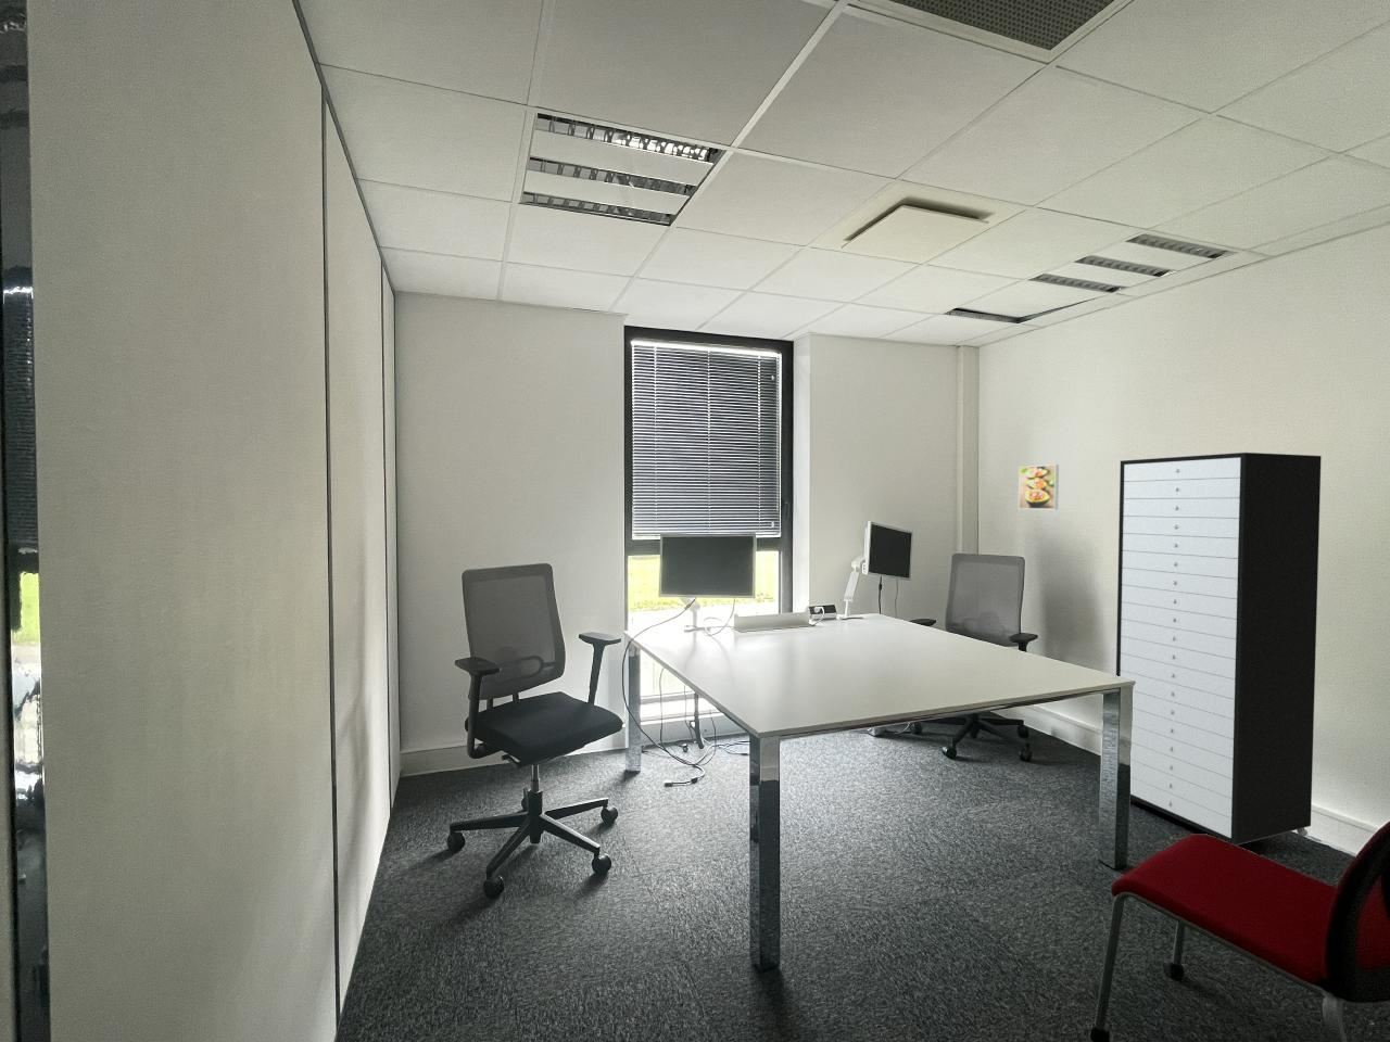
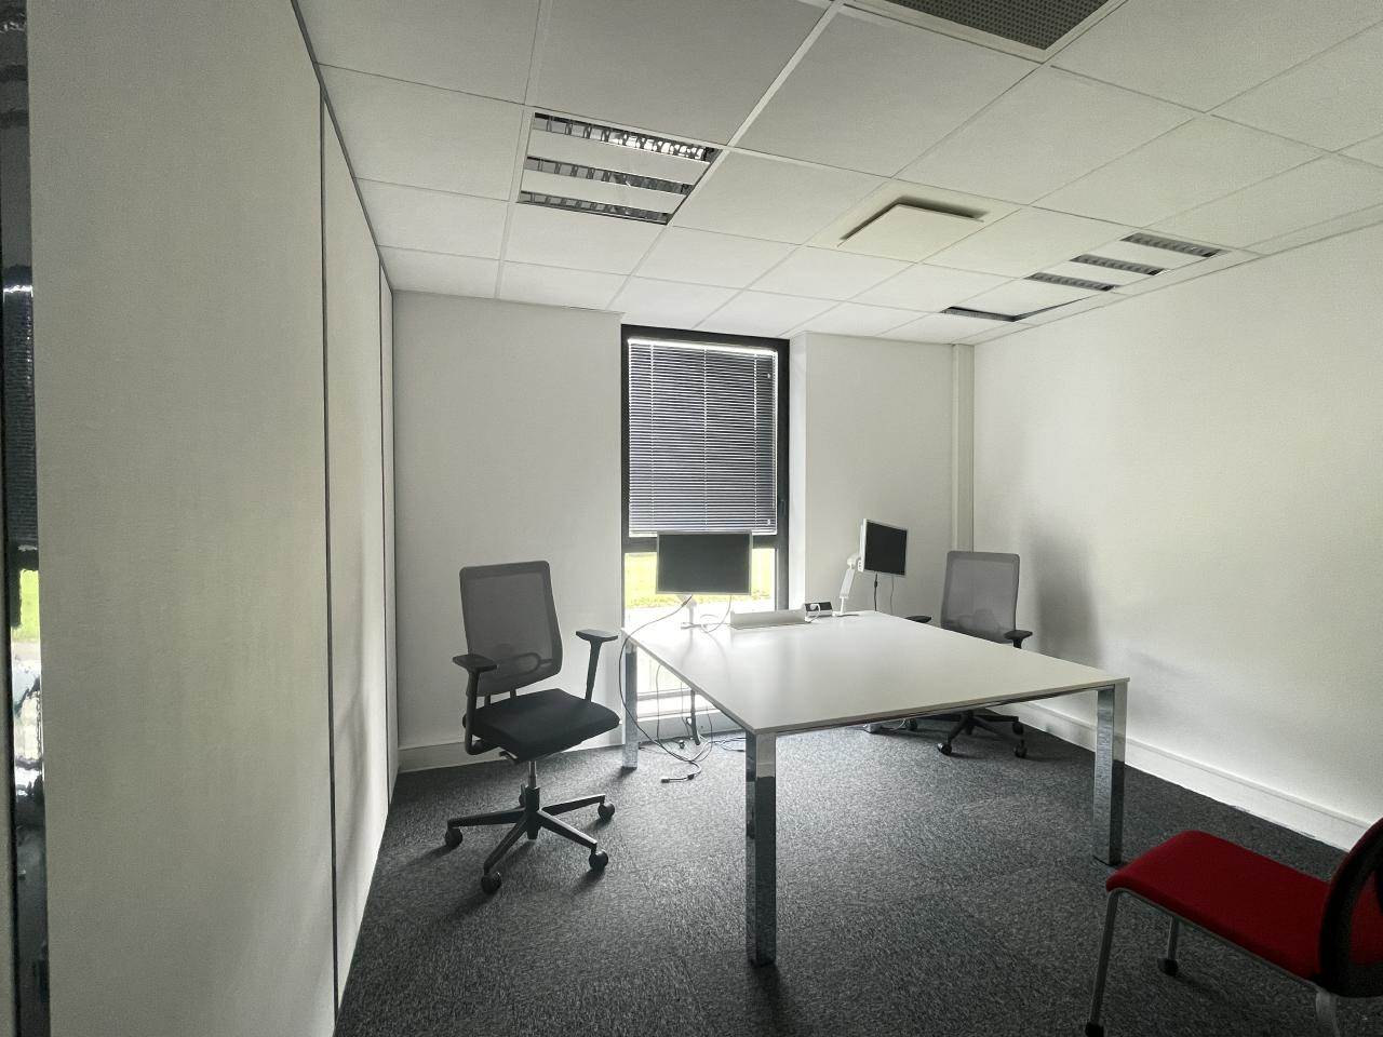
- storage cabinet (1209, 639)
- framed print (1038, 487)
